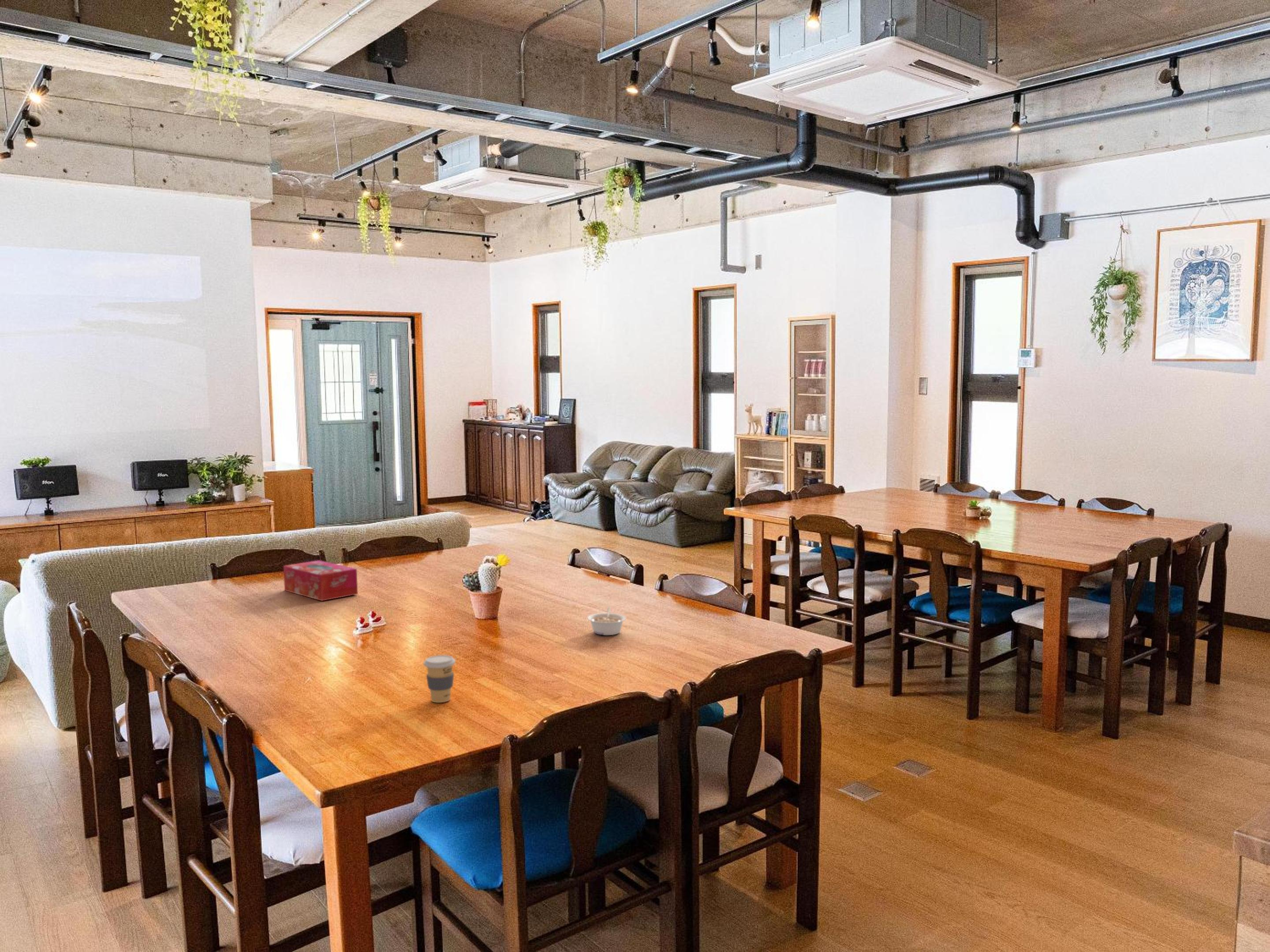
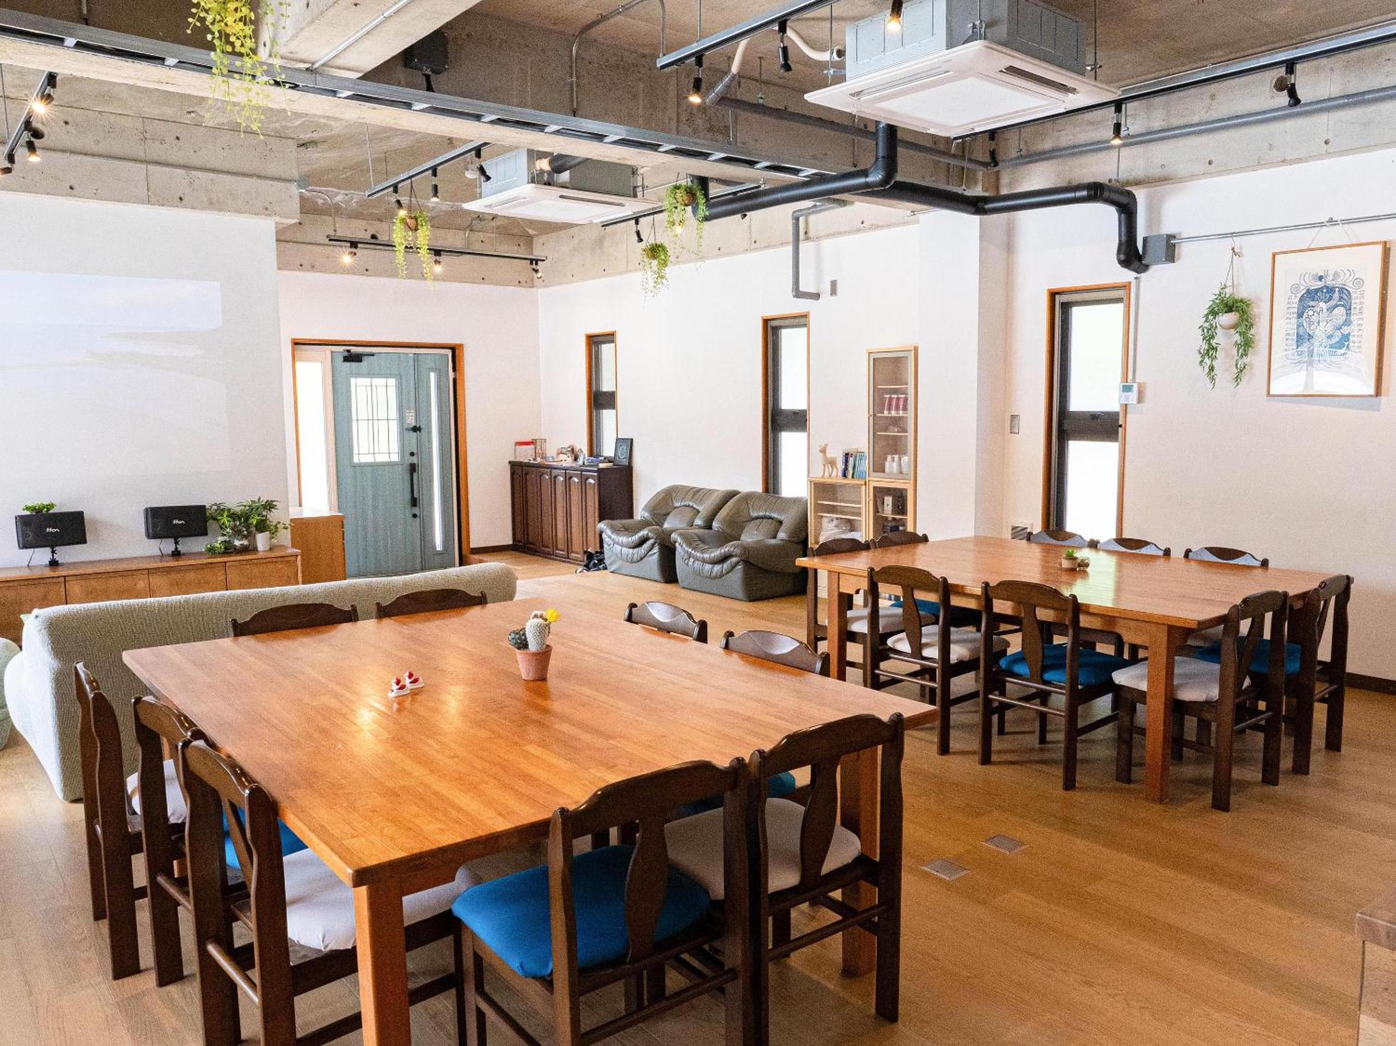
- legume (606, 623)
- tissue box (320, 580)
- coffee cup (440, 679)
